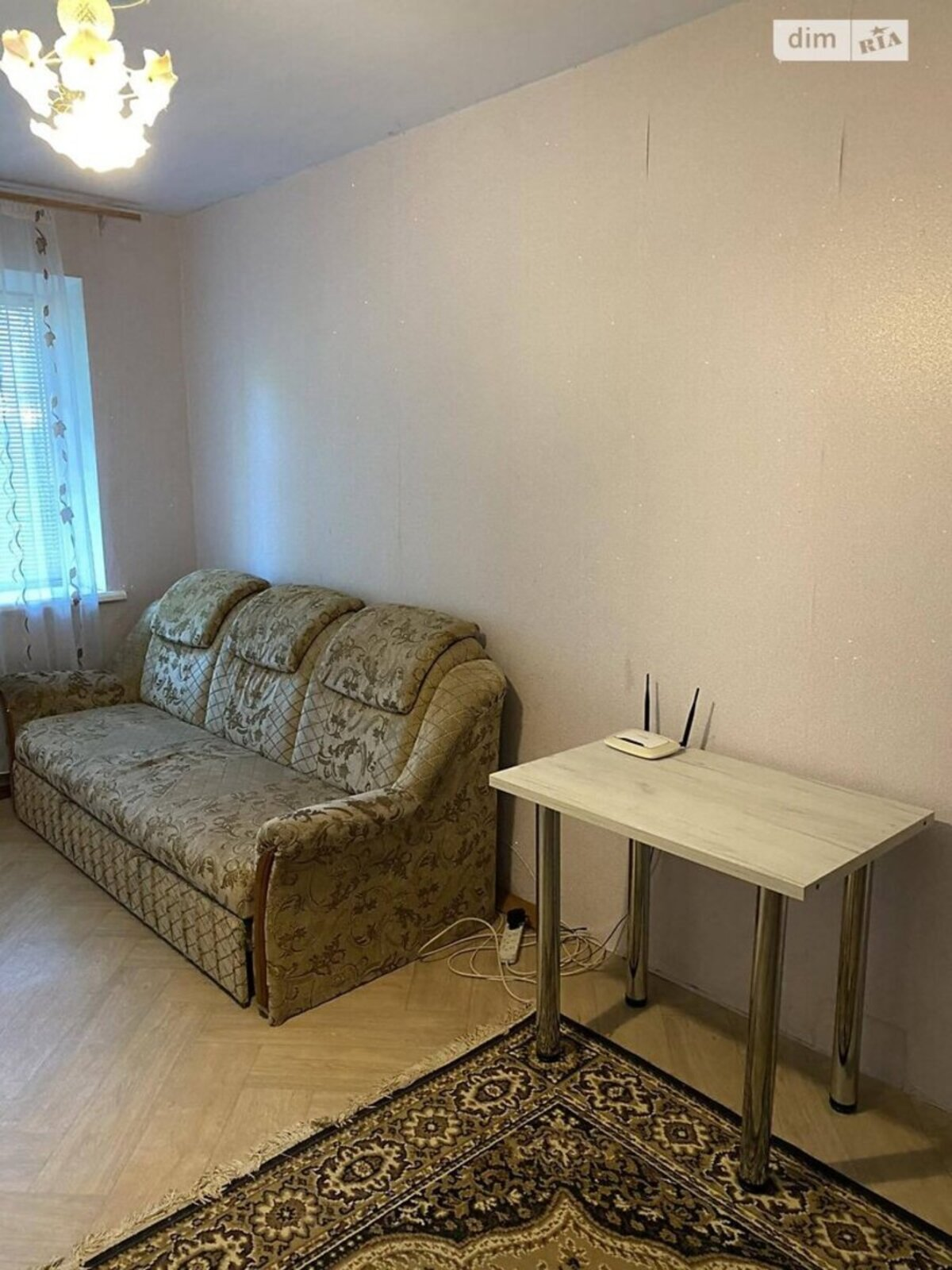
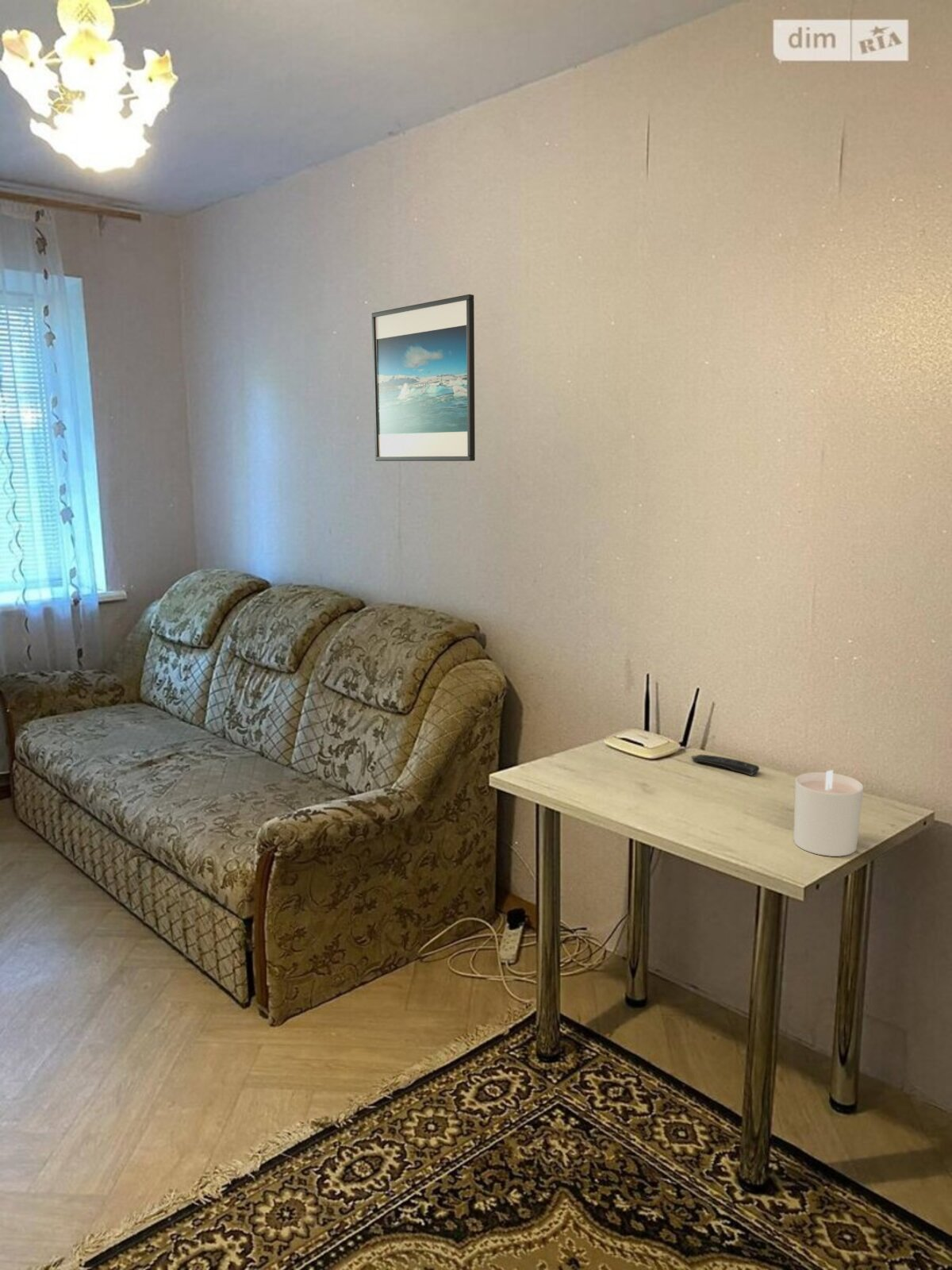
+ remote control (723, 763)
+ candle (827, 807)
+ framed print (420, 383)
